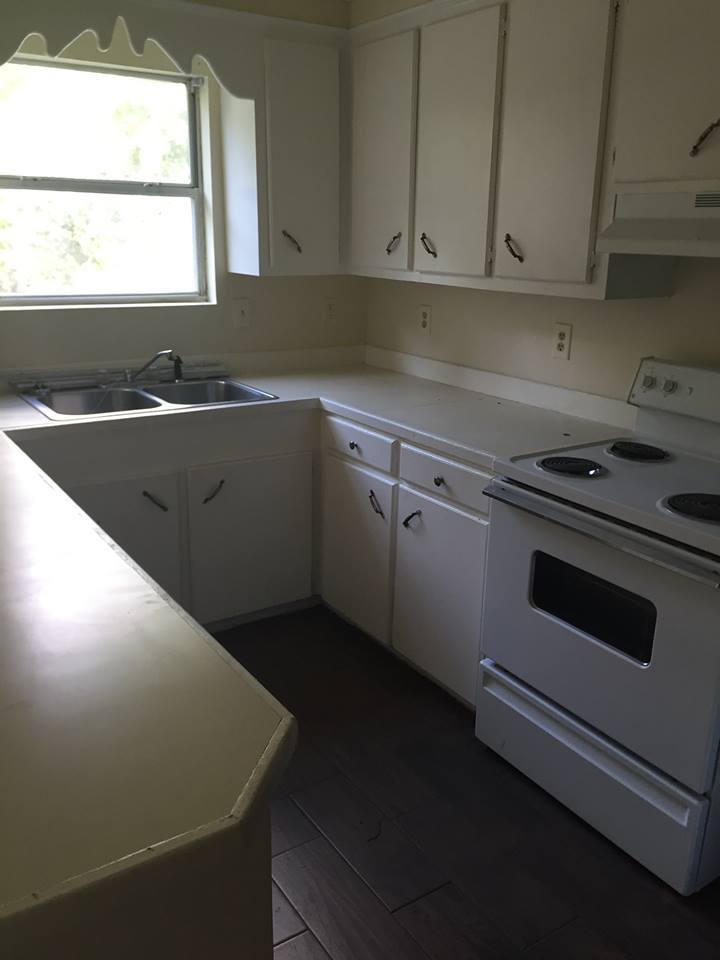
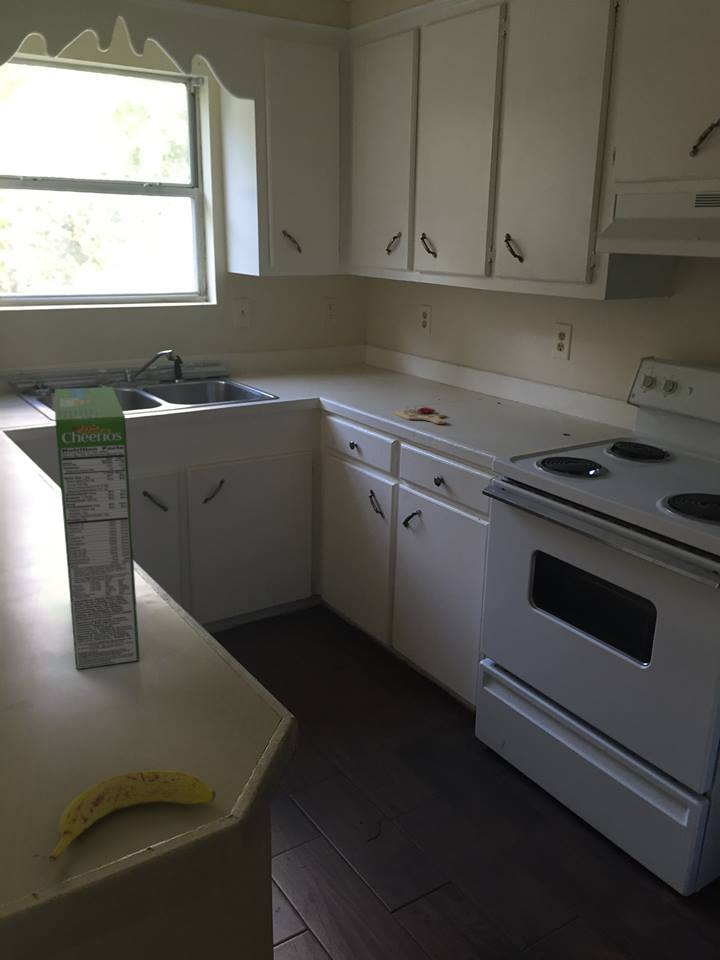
+ banana (128, 806)
+ cutting board (425, 413)
+ cereal box (95, 519)
